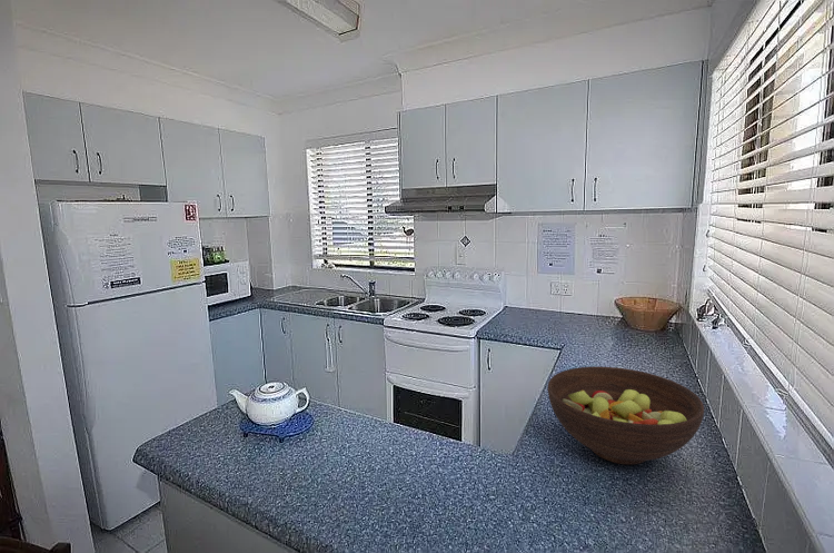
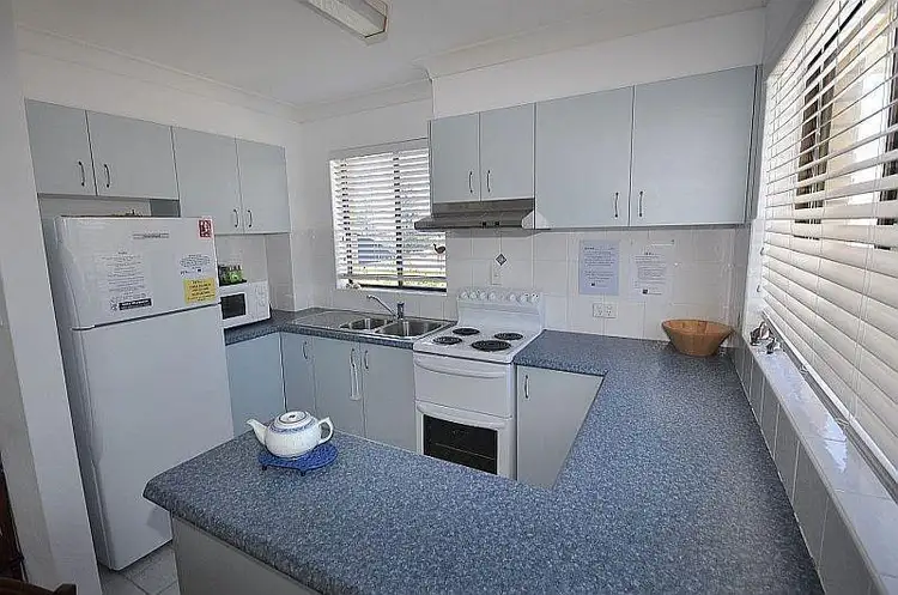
- fruit bowl (618, 421)
